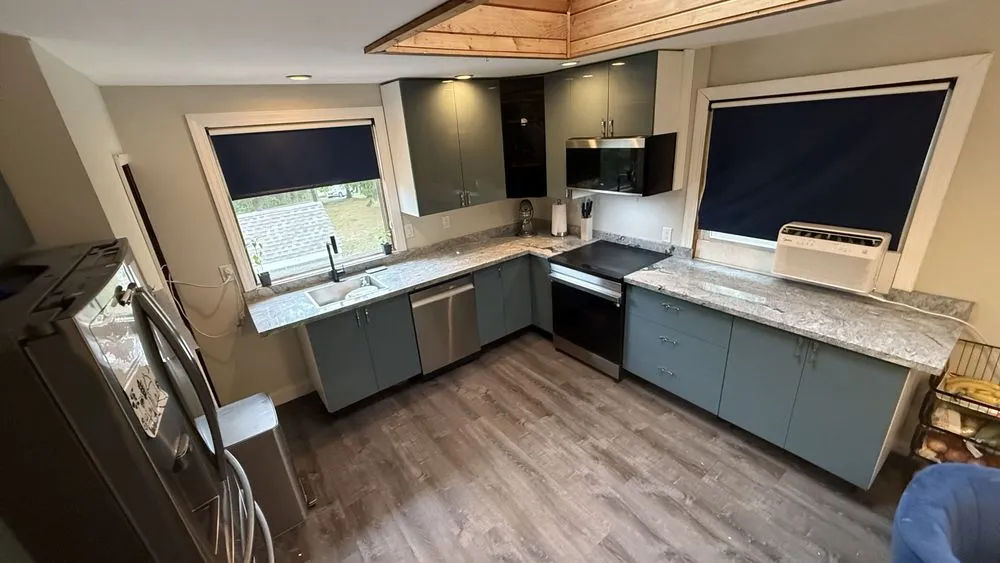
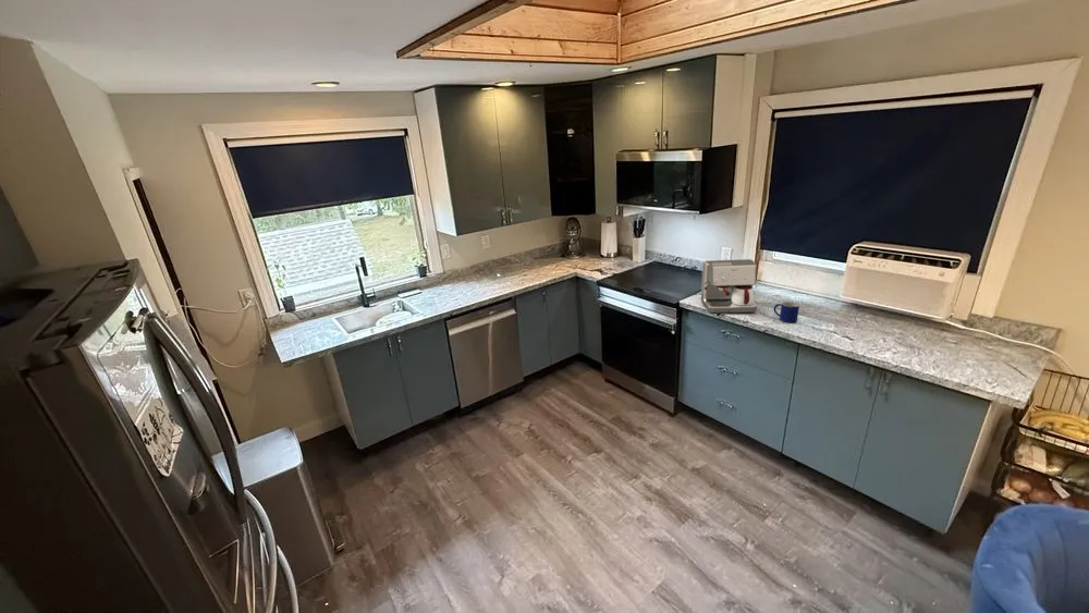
+ coffee maker (729, 284)
+ mug (785, 311)
